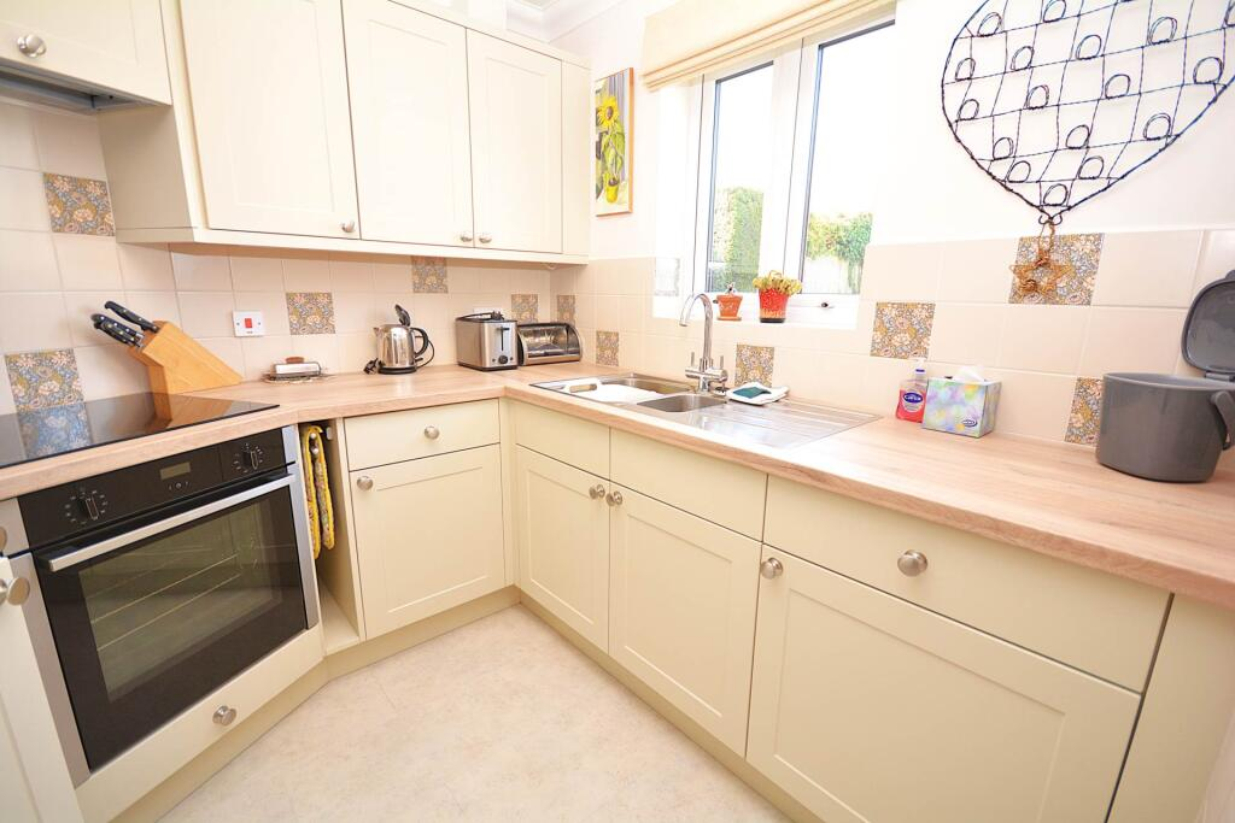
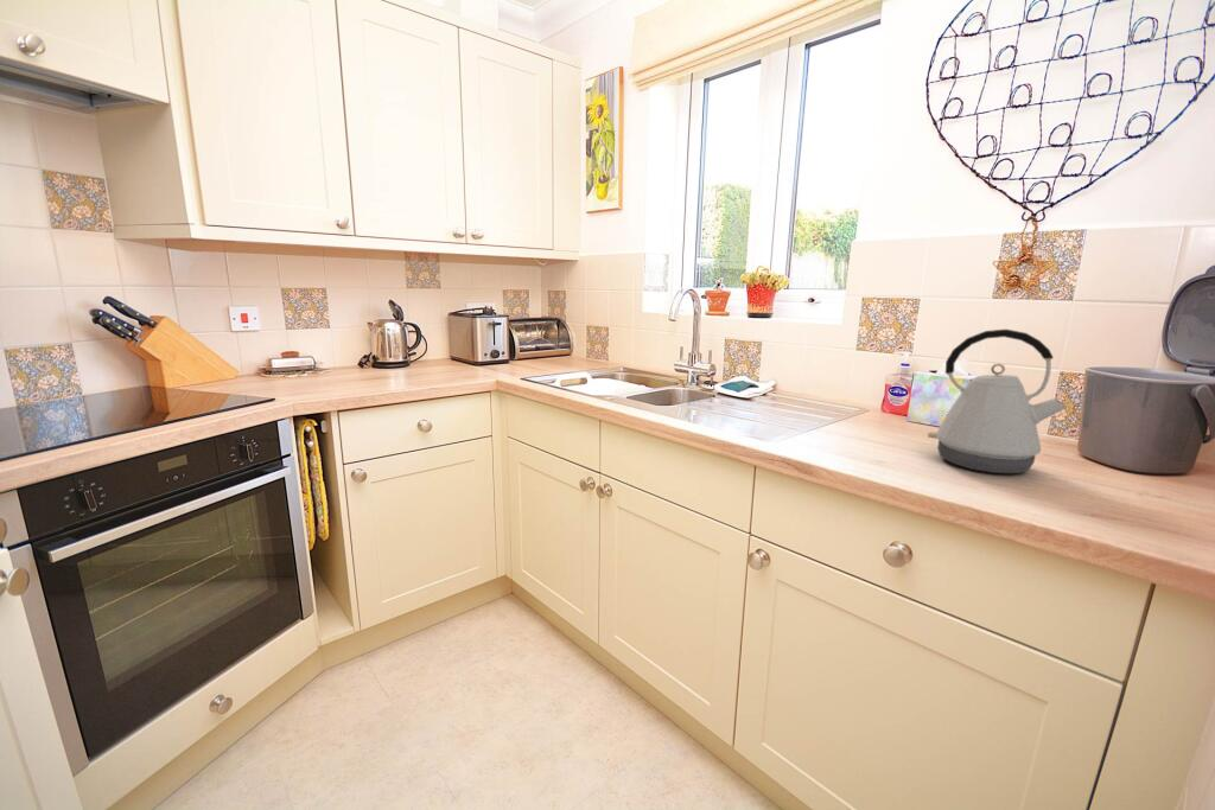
+ kettle (997, 398)
